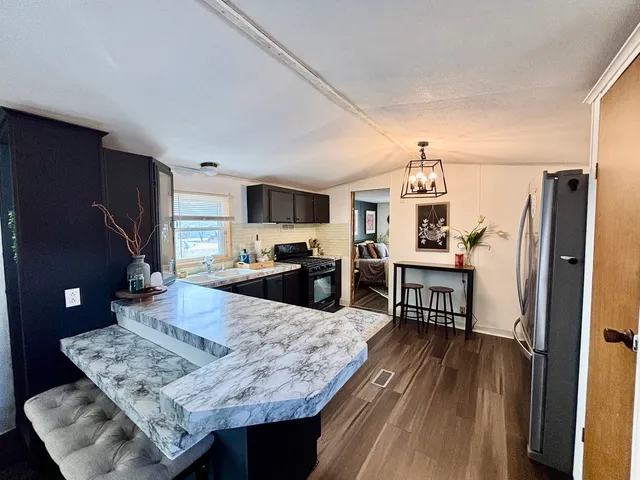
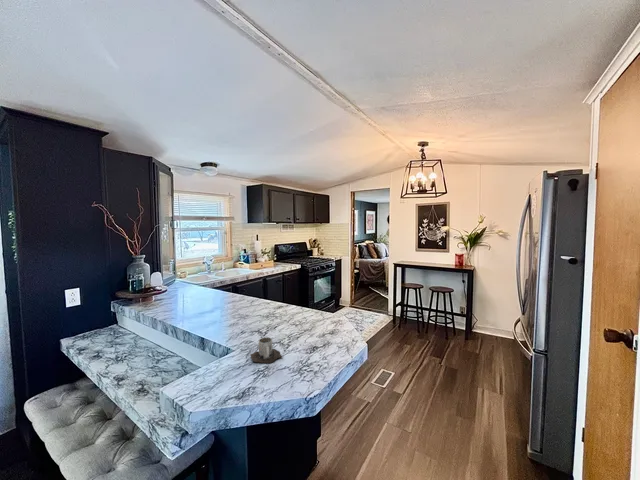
+ mug (266, 348)
